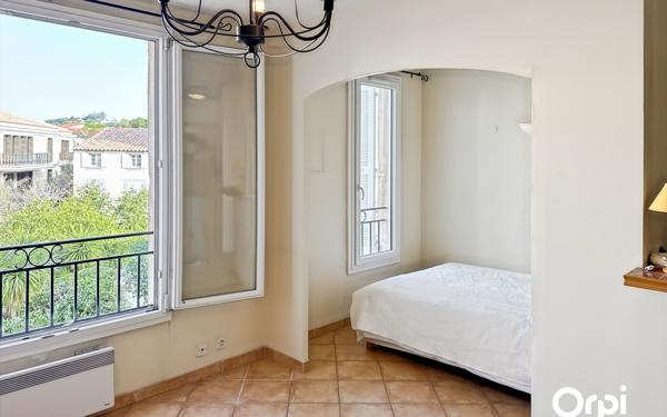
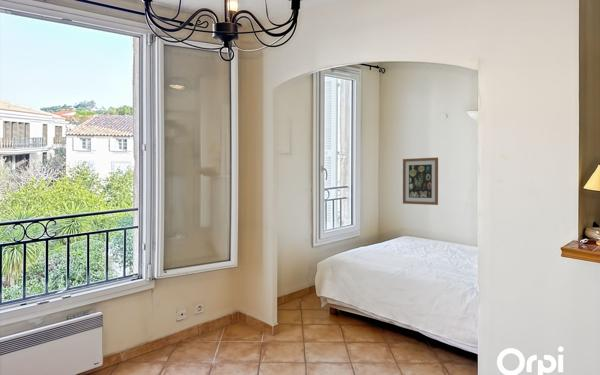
+ wall art (419, 181)
